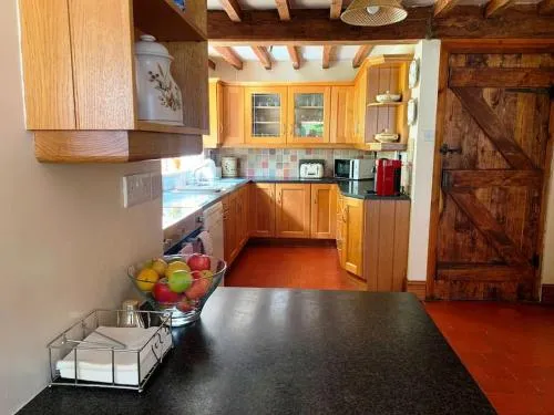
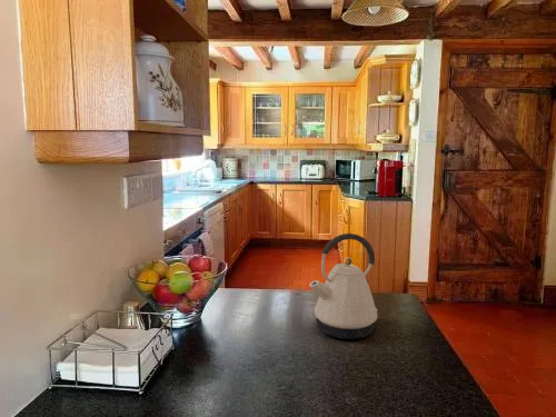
+ kettle (344, 281)
